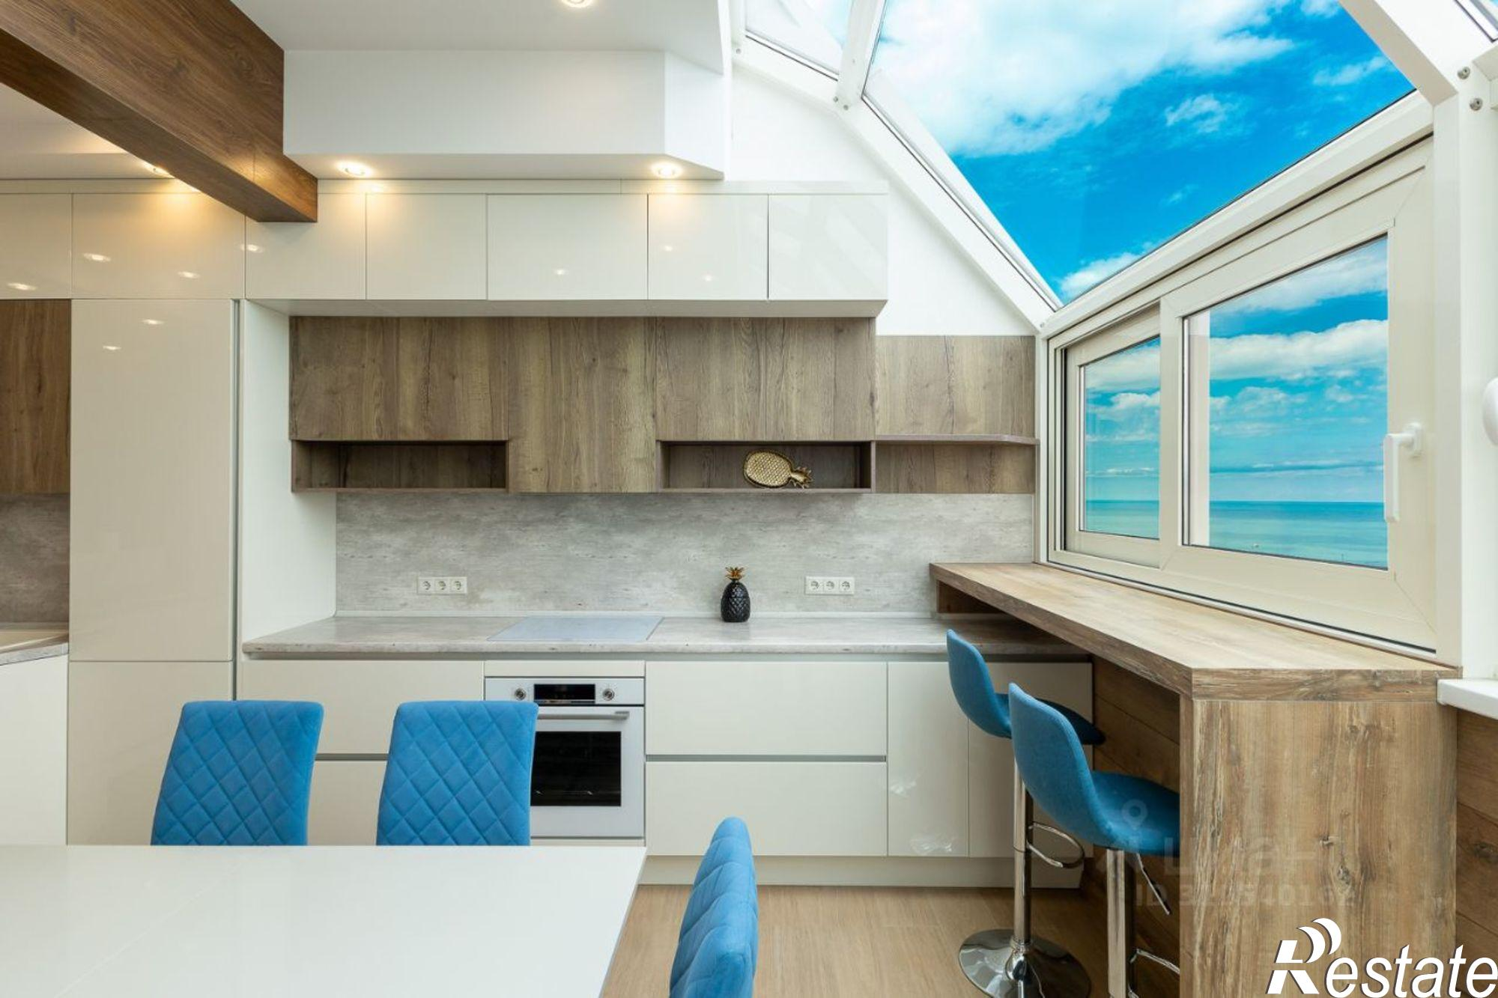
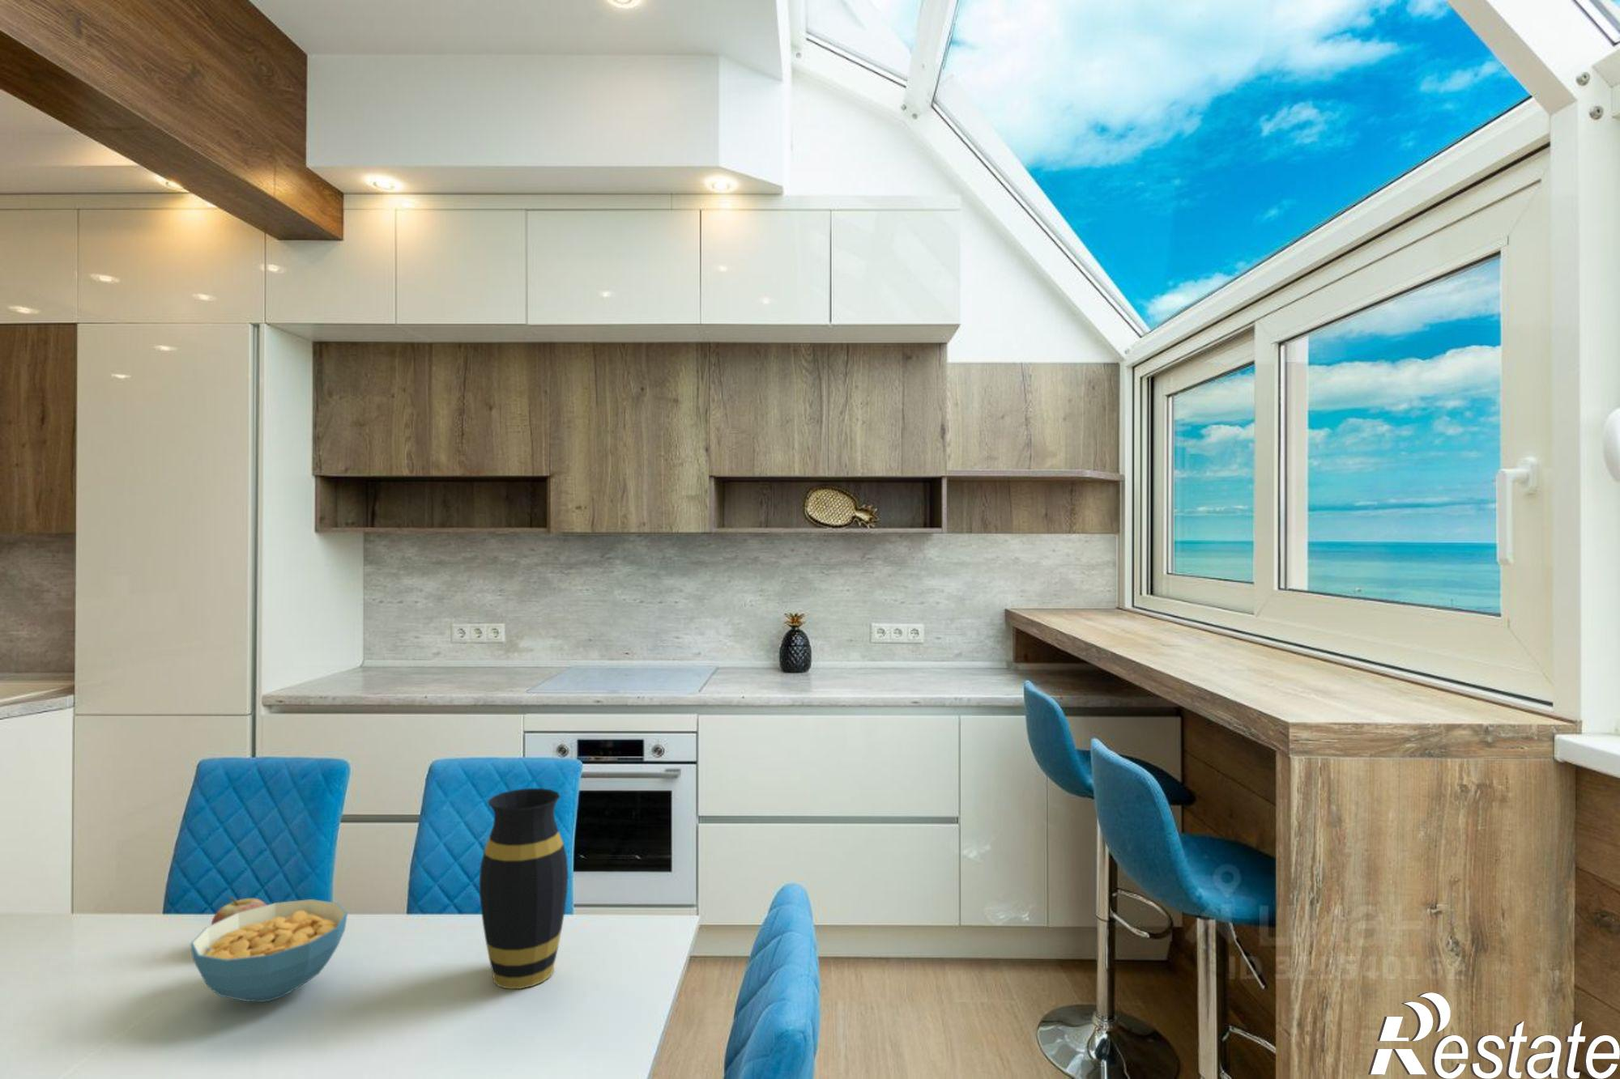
+ fruit (237, 913)
+ cereal bowl (271, 960)
+ vase (524, 885)
